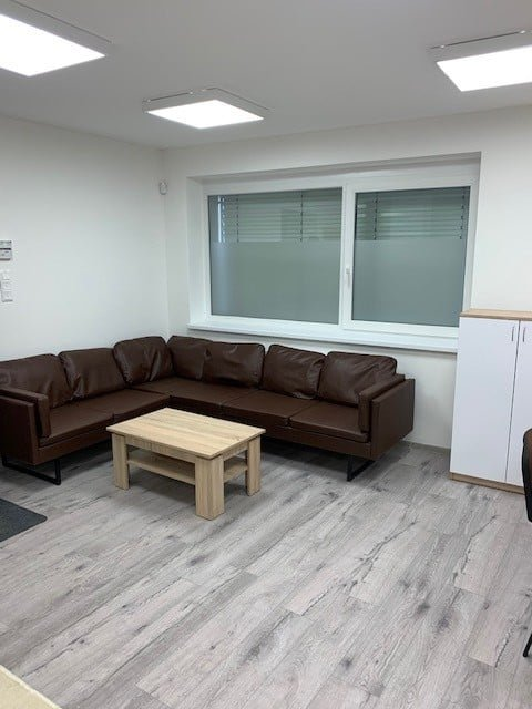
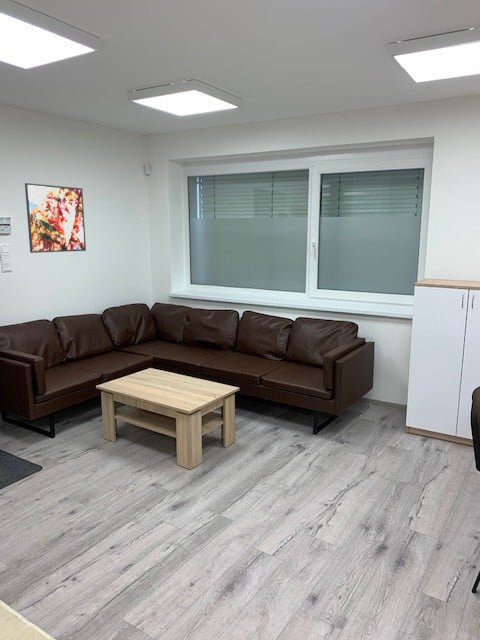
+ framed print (57, 219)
